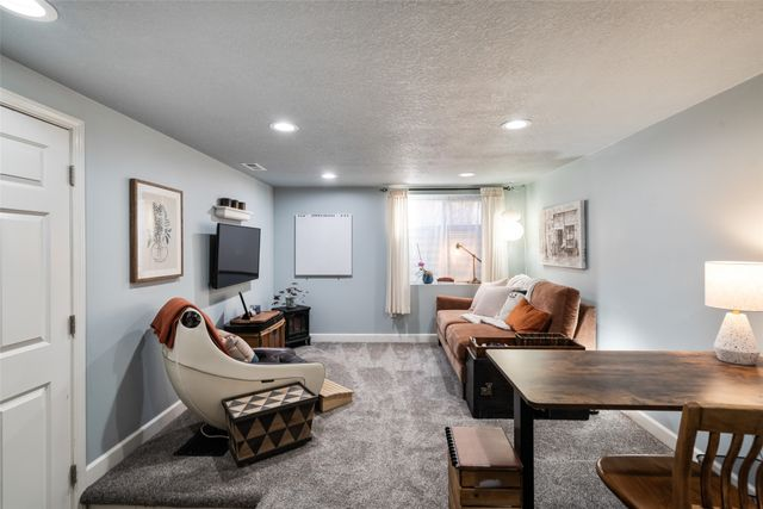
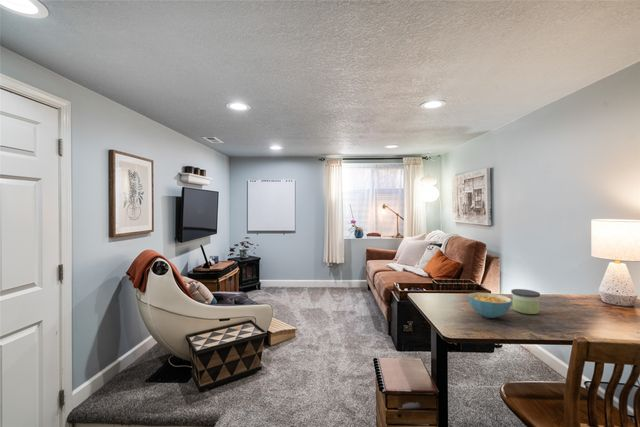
+ cereal bowl (489, 306)
+ candle (525, 301)
